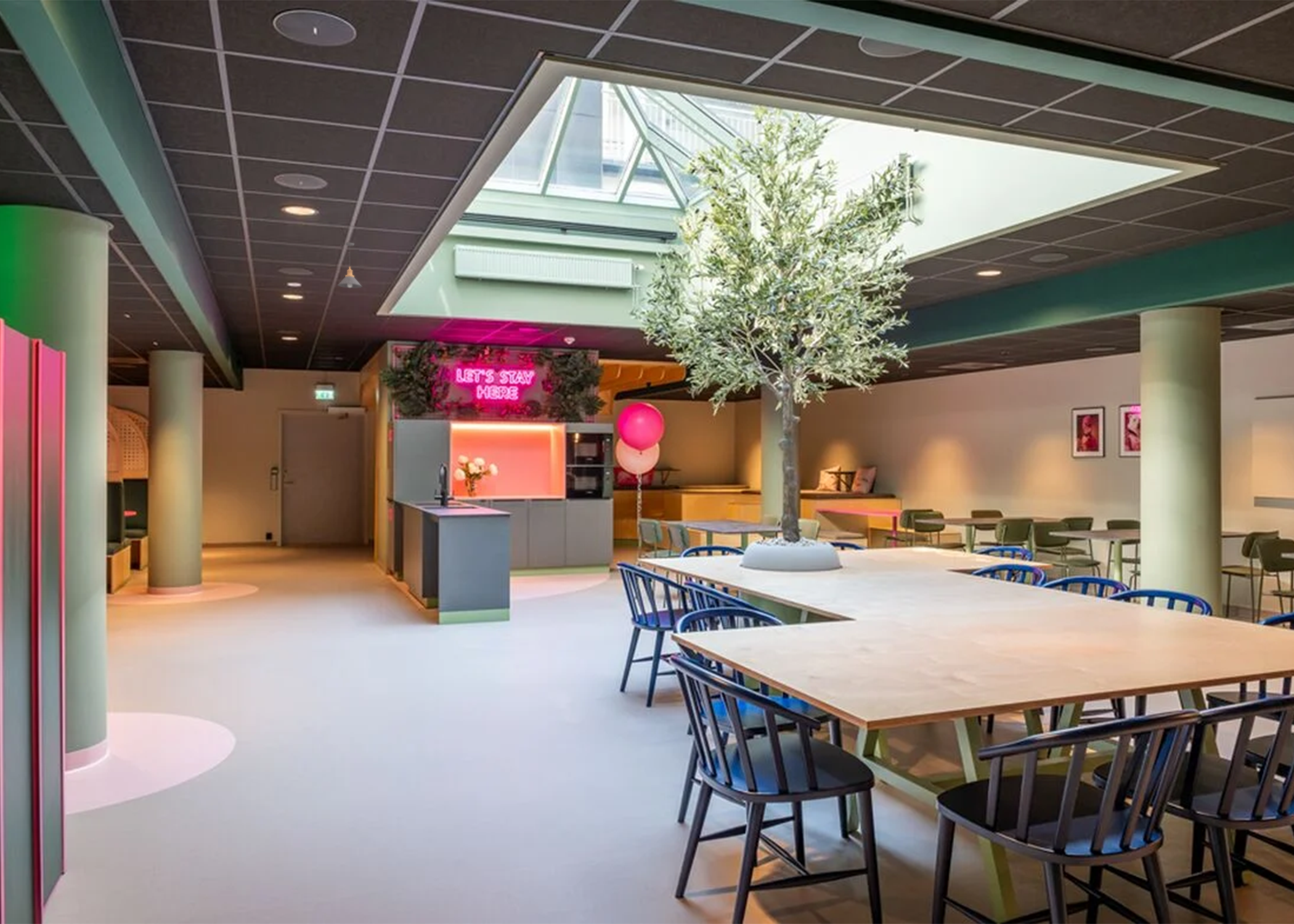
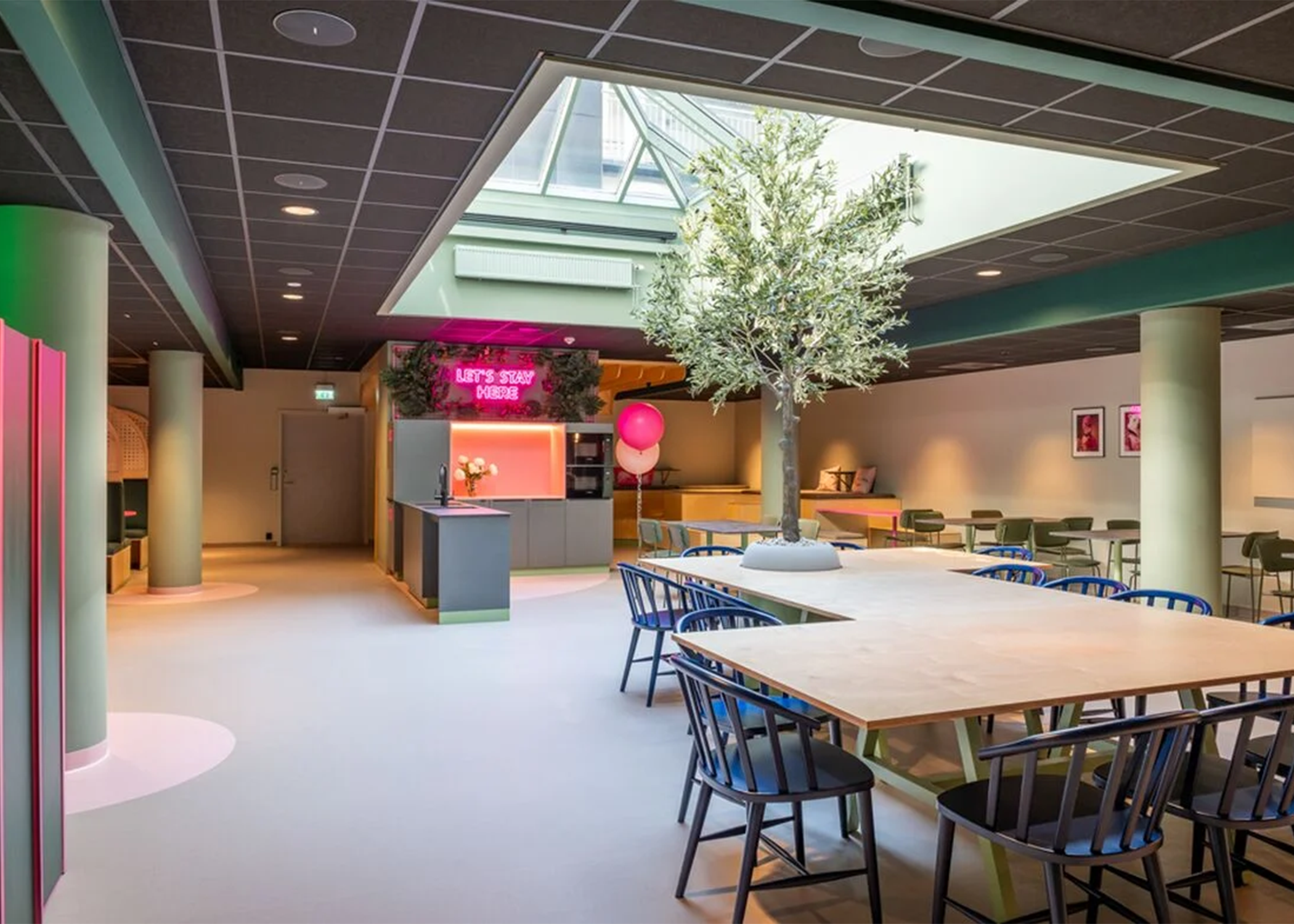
- pendant light (349, 265)
